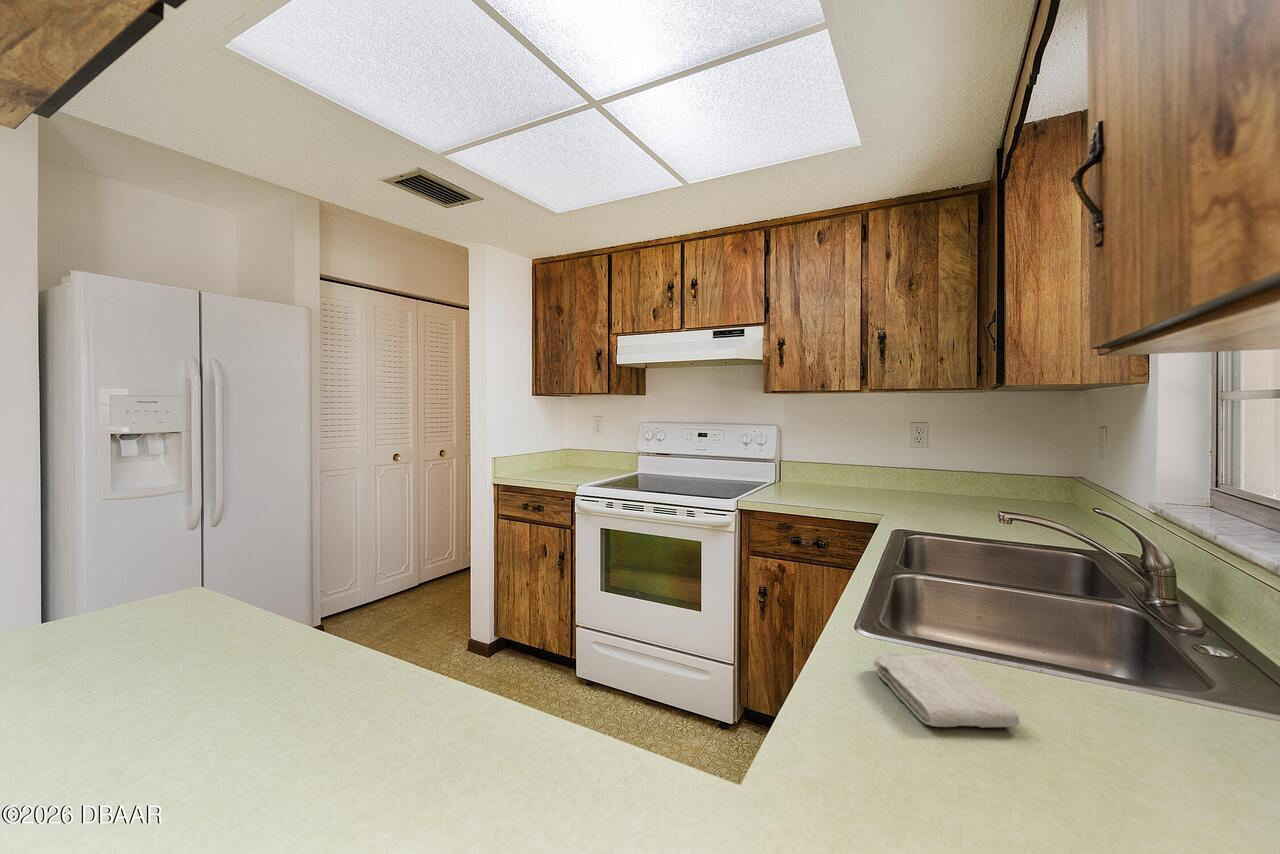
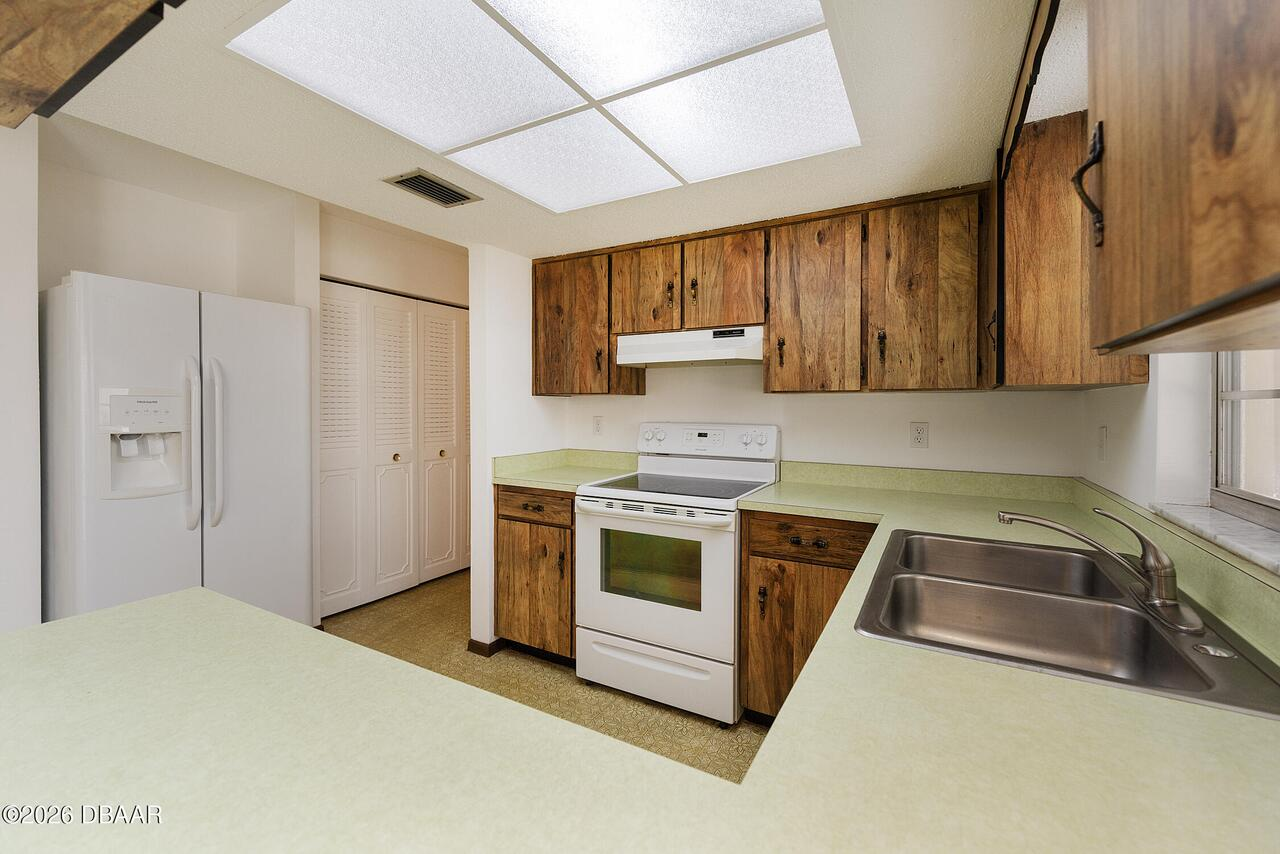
- washcloth (937, 685)
